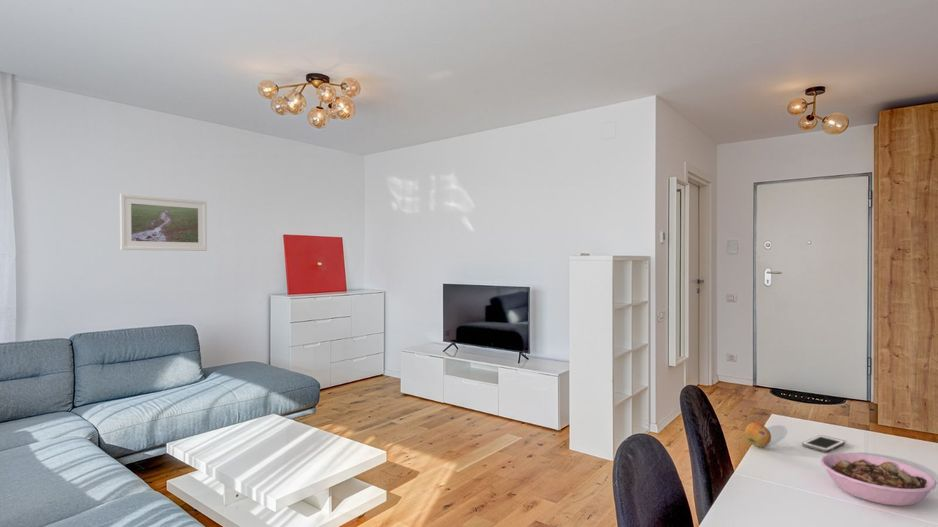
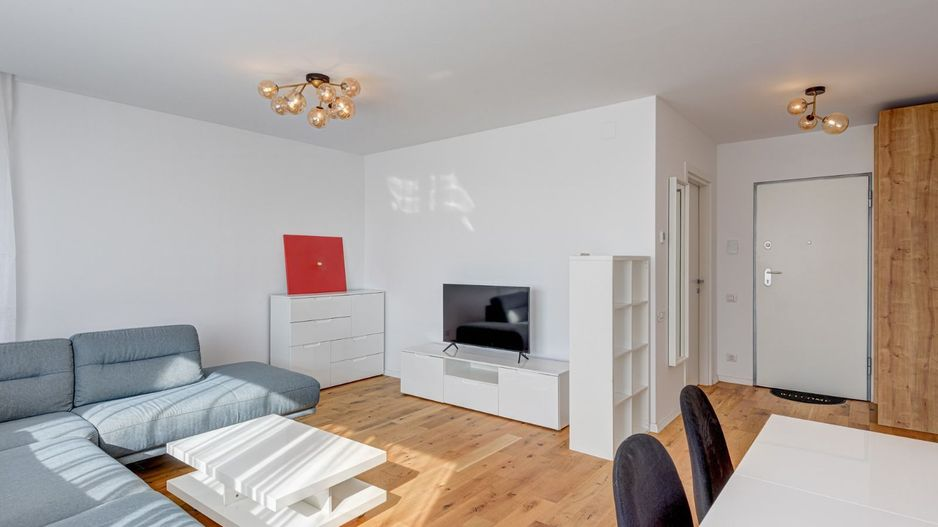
- fruit (757, 434)
- bowl (875, 477)
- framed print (165, 223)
- cell phone (823, 443)
